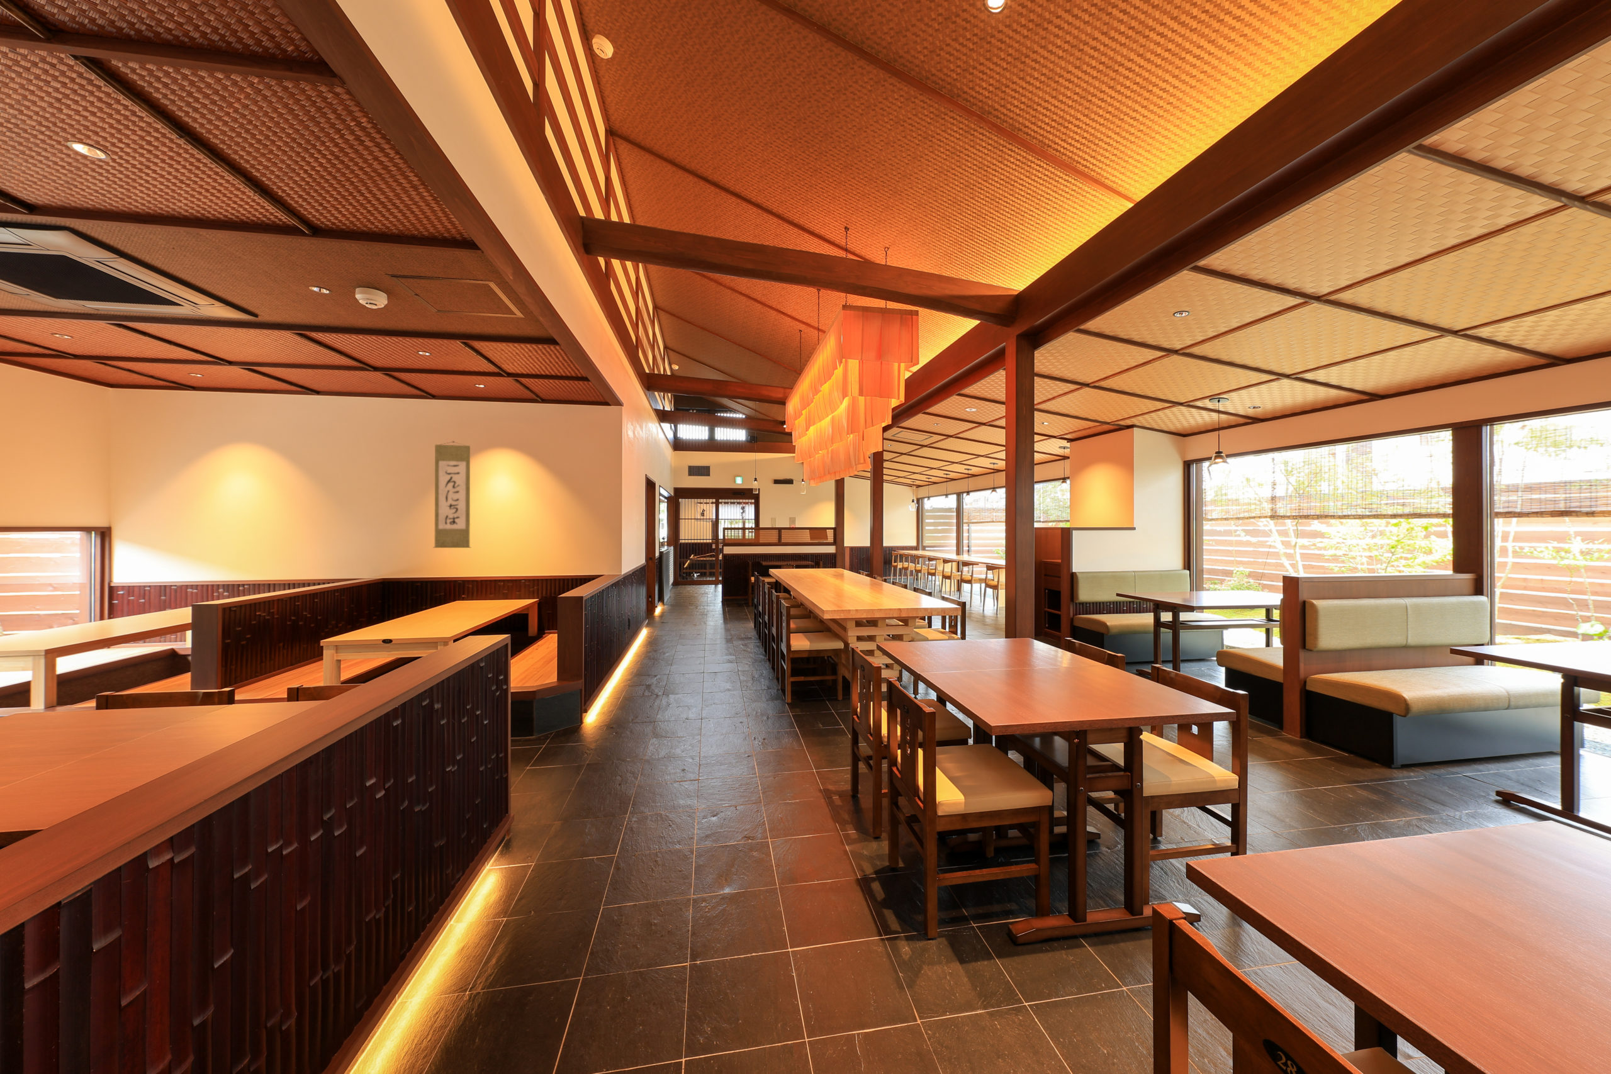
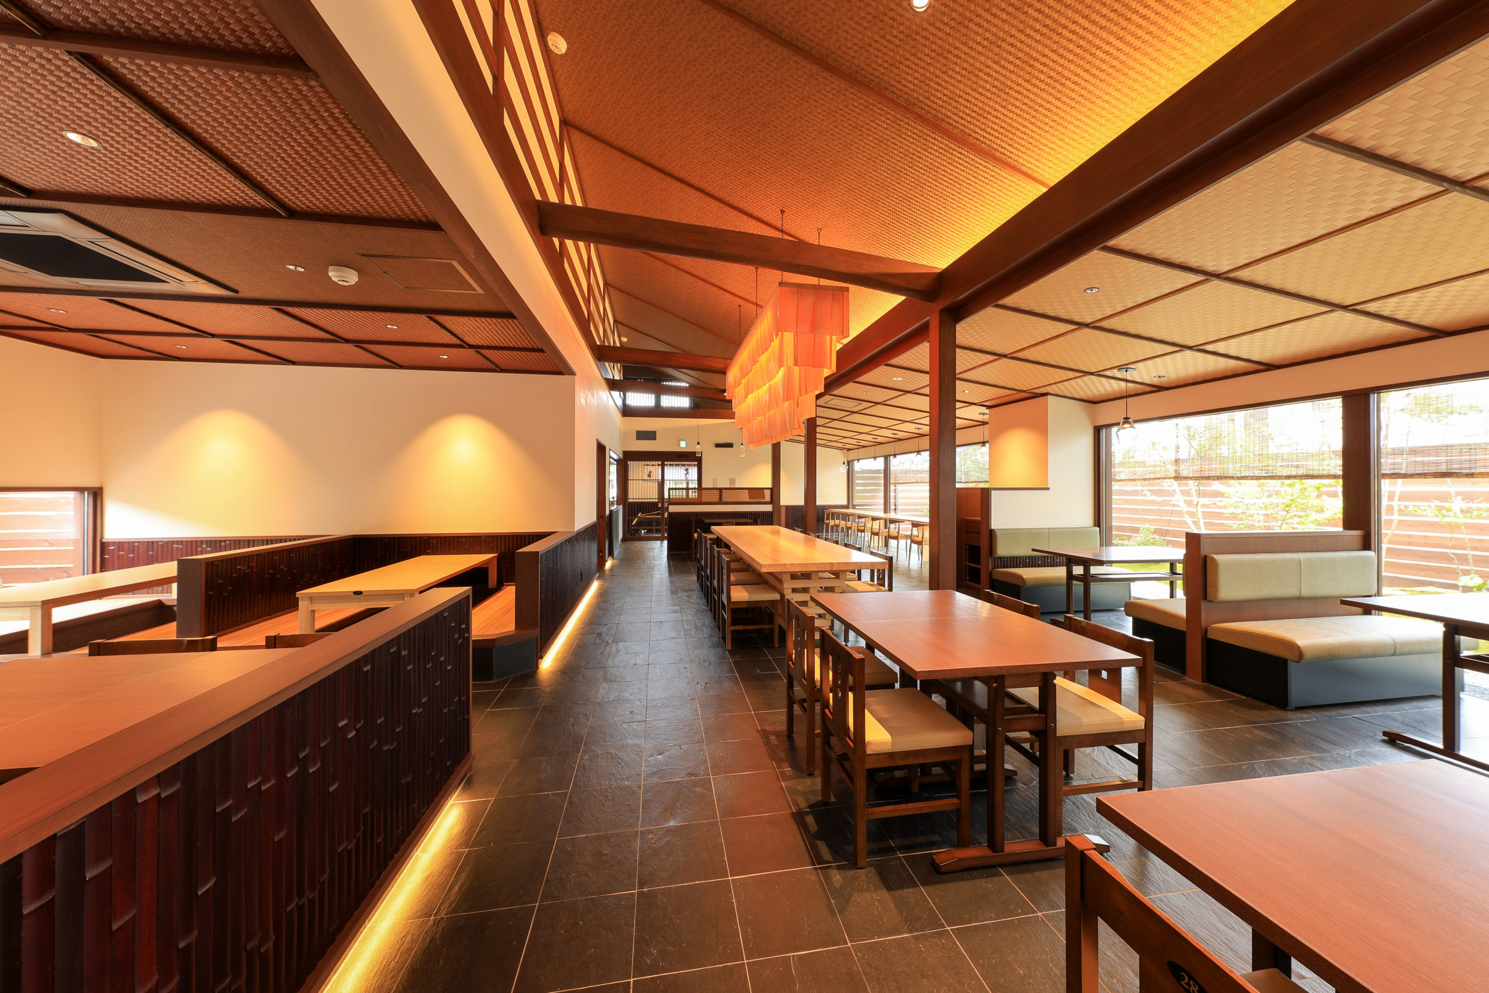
- wall scroll (452, 494)
